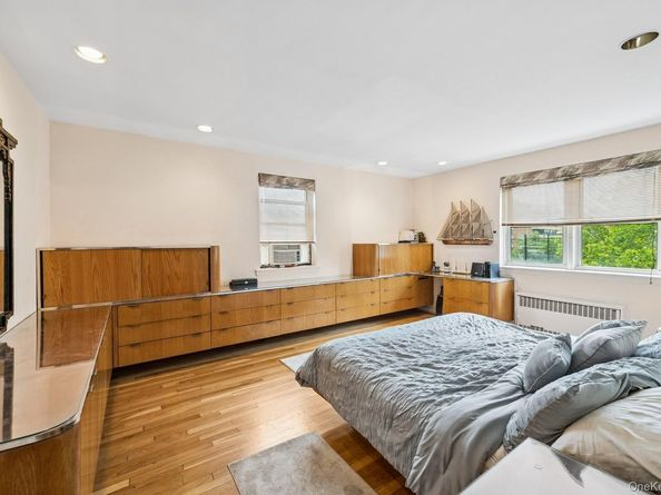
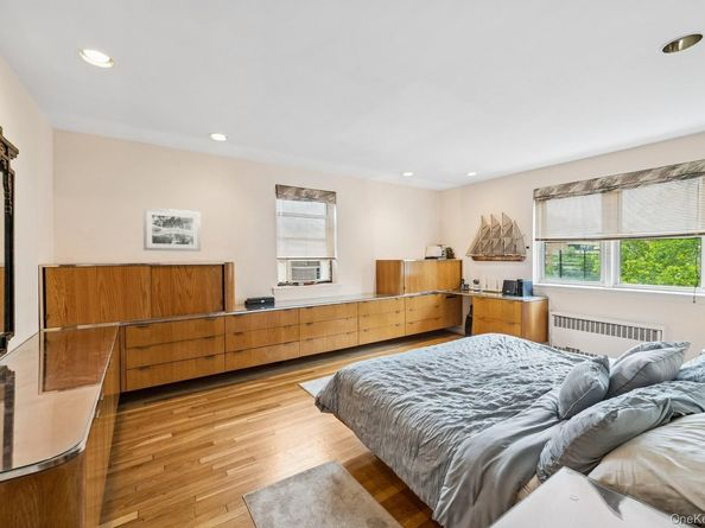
+ wall art (172, 230)
